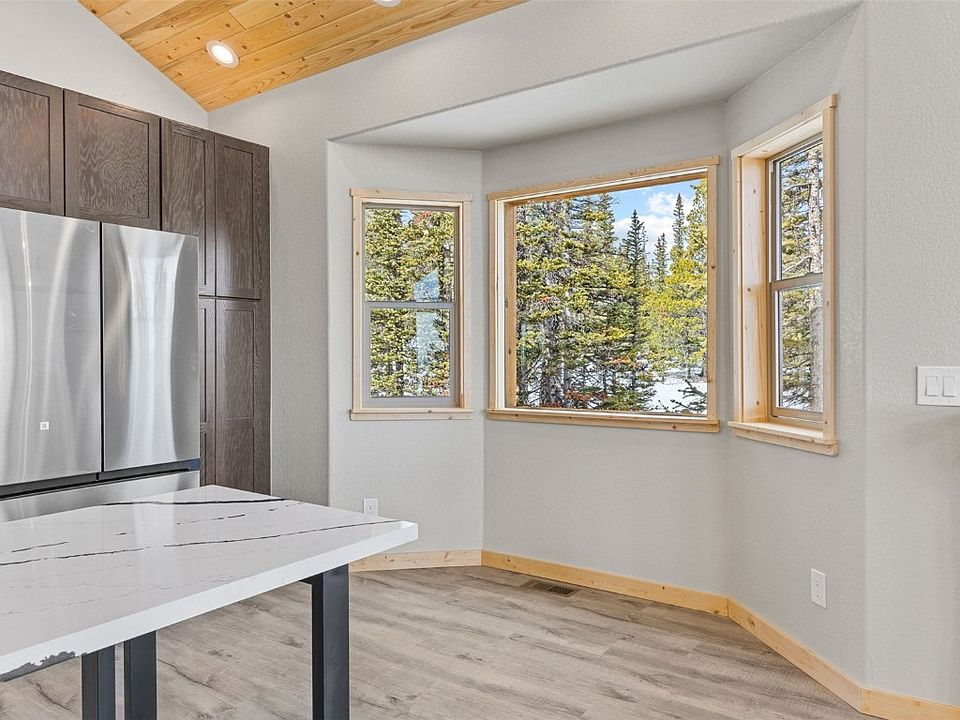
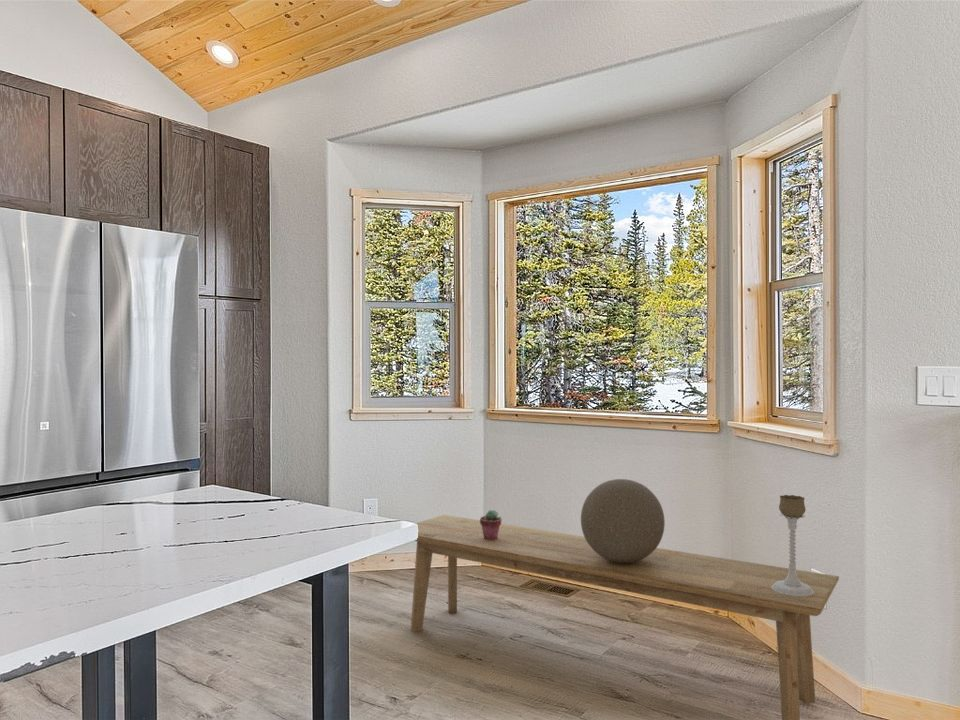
+ candle holder (792, 543)
+ bench (592, 584)
+ decorative sphere (622, 519)
+ potted succulent (490, 523)
